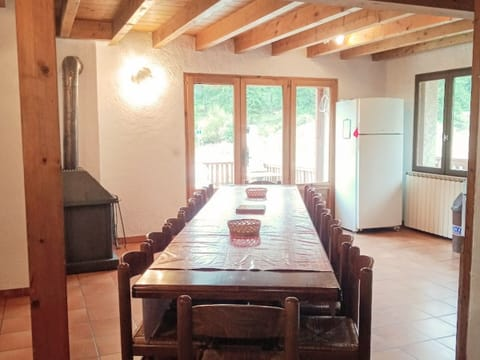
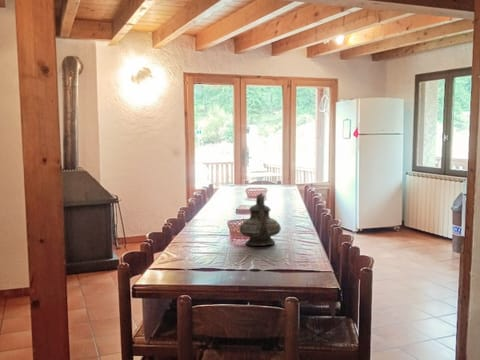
+ teapot (260, 219)
